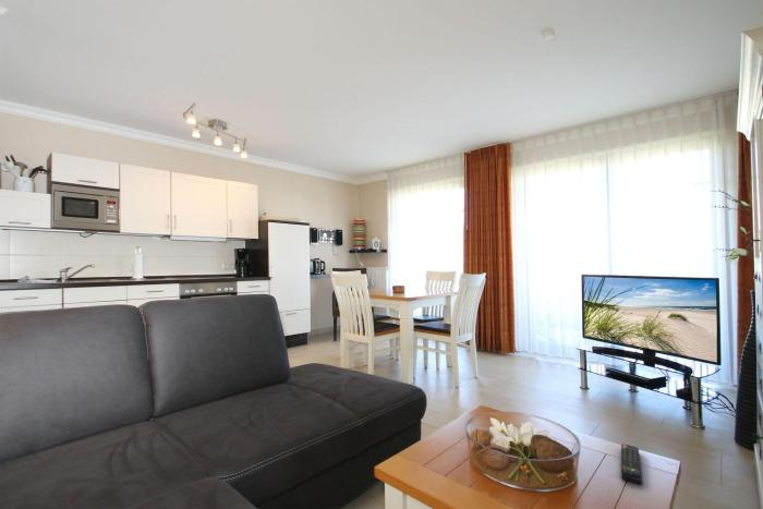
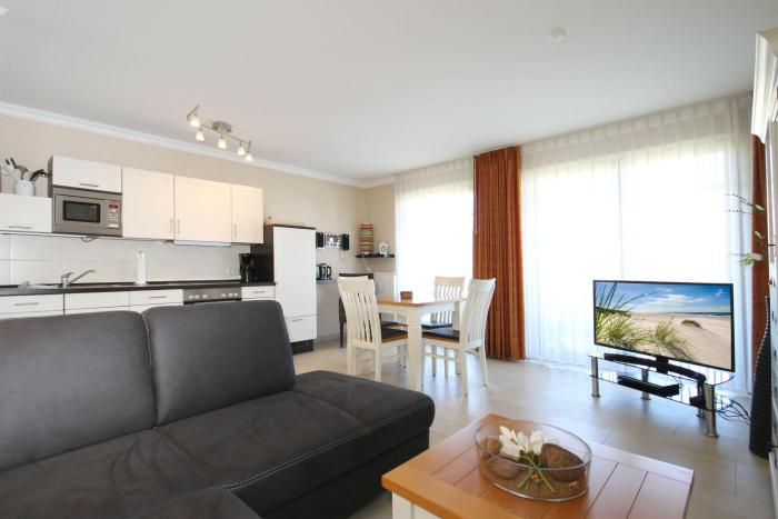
- remote control (630, 462)
